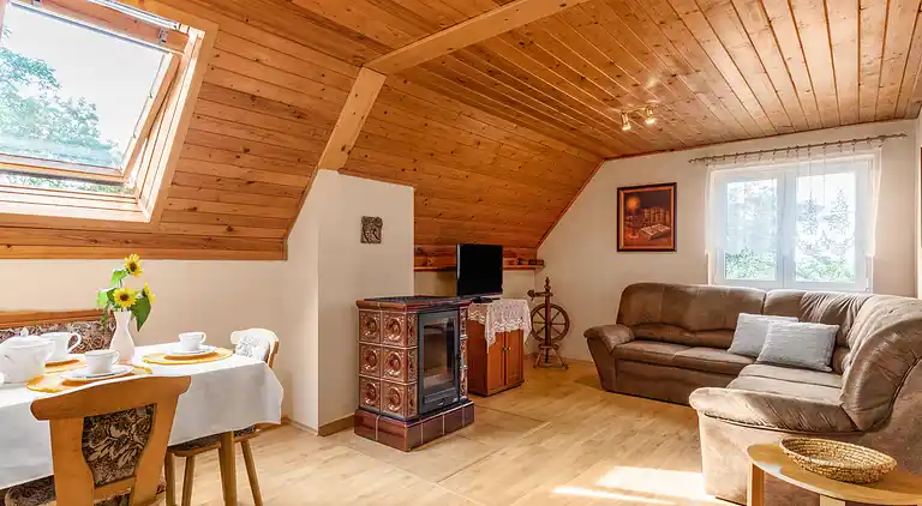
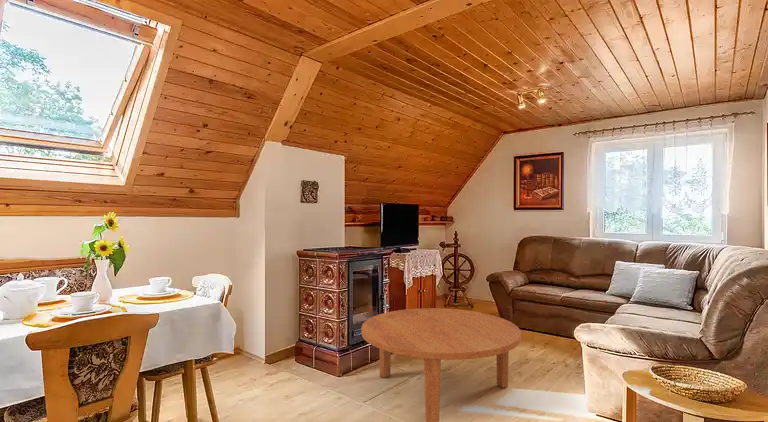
+ coffee table (439, 360)
